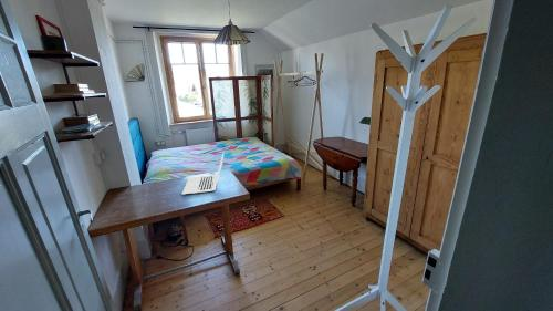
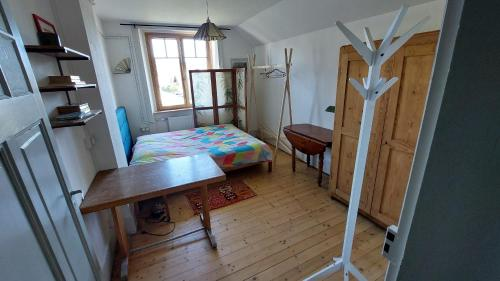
- laptop (204, 176)
